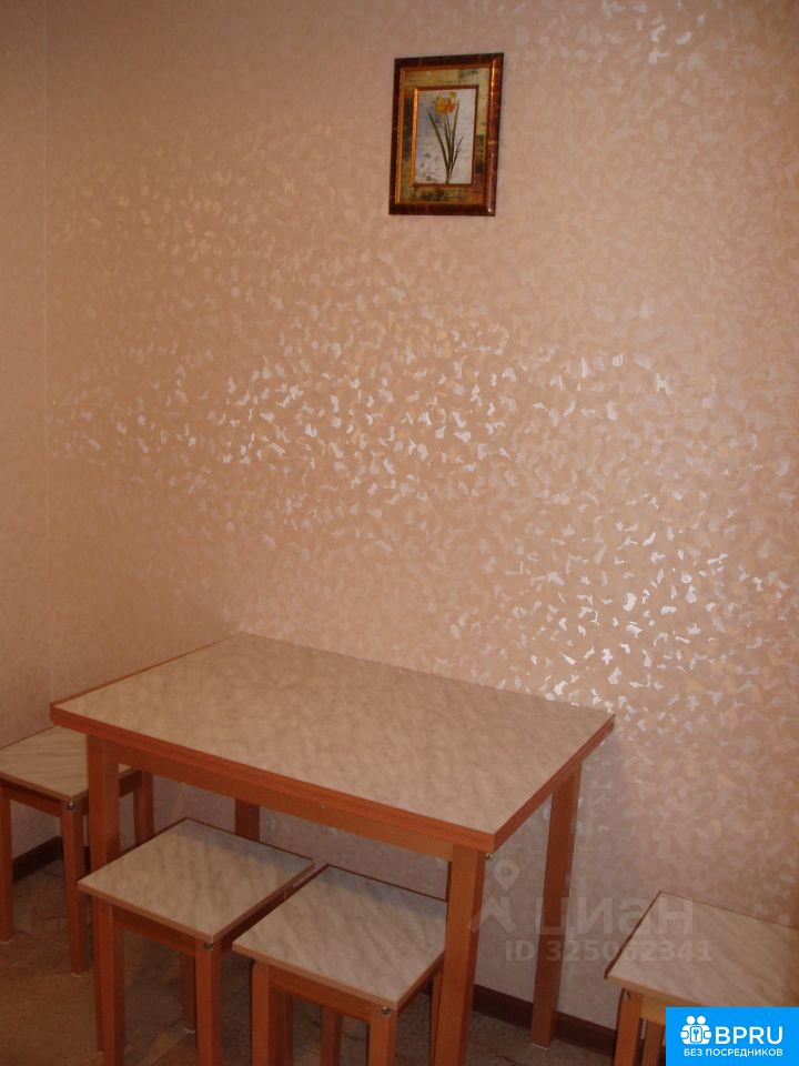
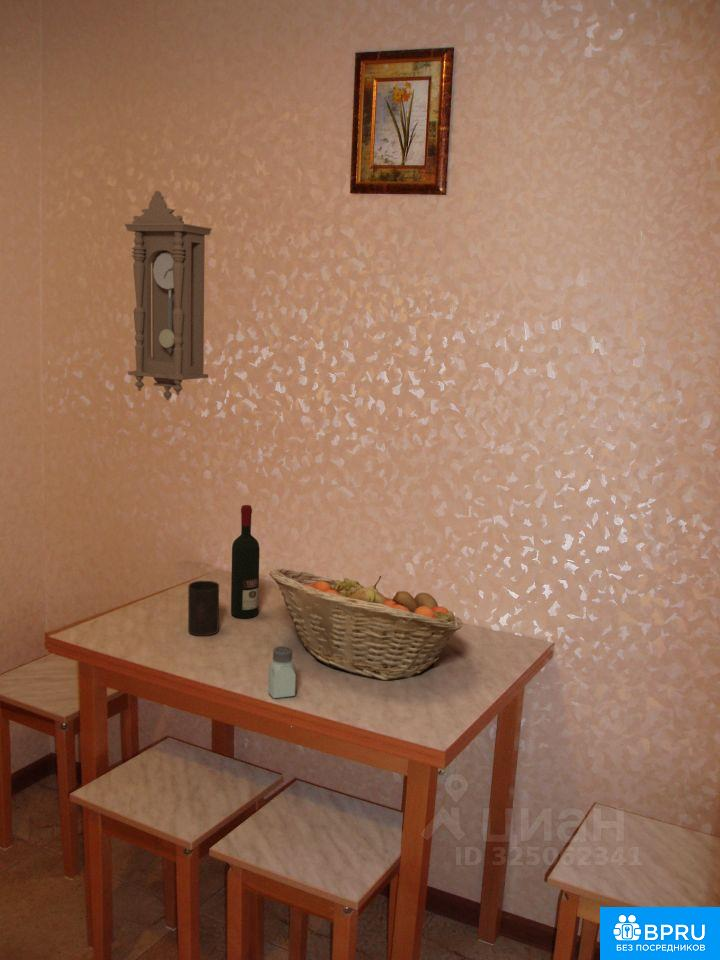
+ fruit basket (363, 613)
+ alcohol (245, 560)
+ cup (203, 607)
+ saltshaker (282, 671)
+ pendulum clock (168, 299)
